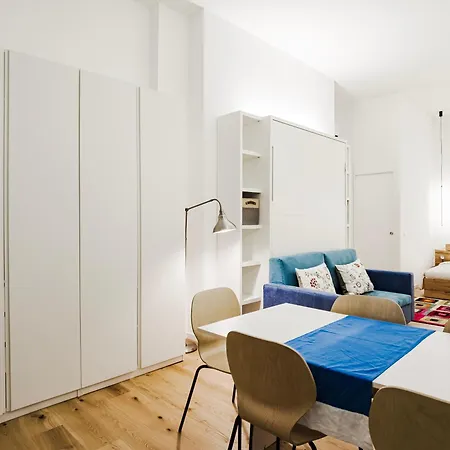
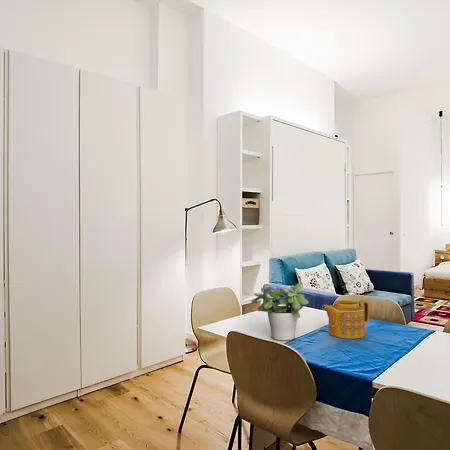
+ potted plant (281, 311)
+ teapot (345, 318)
